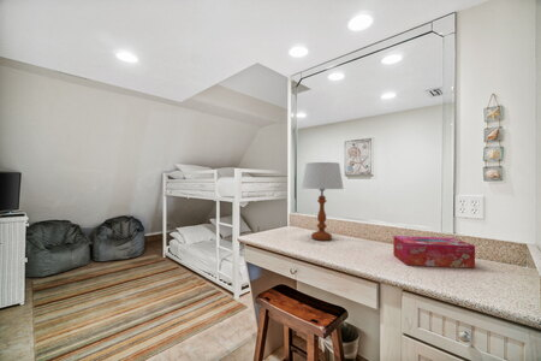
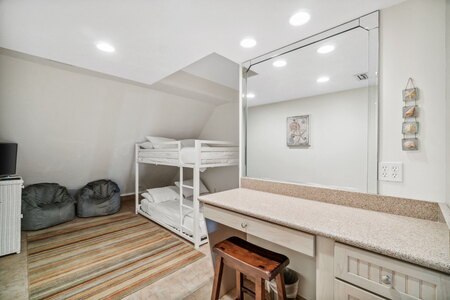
- table lamp (321, 201)
- tissue box (430, 250)
